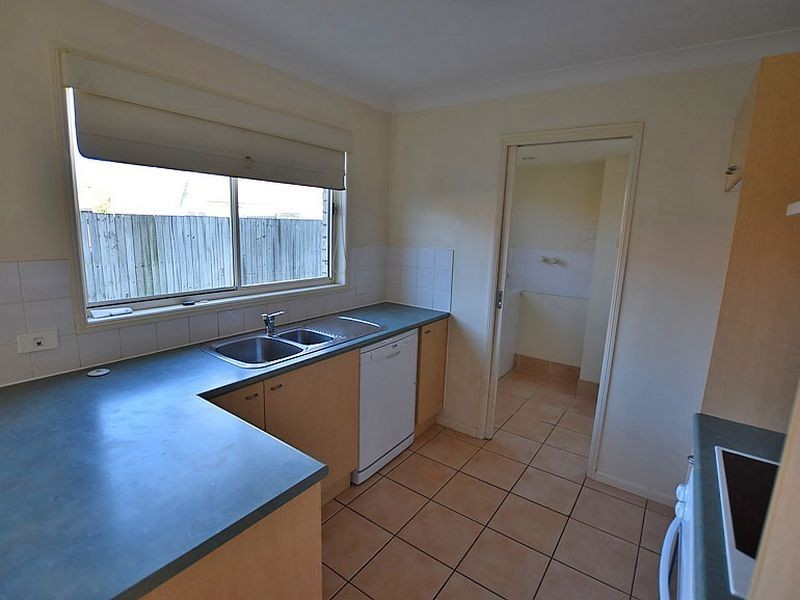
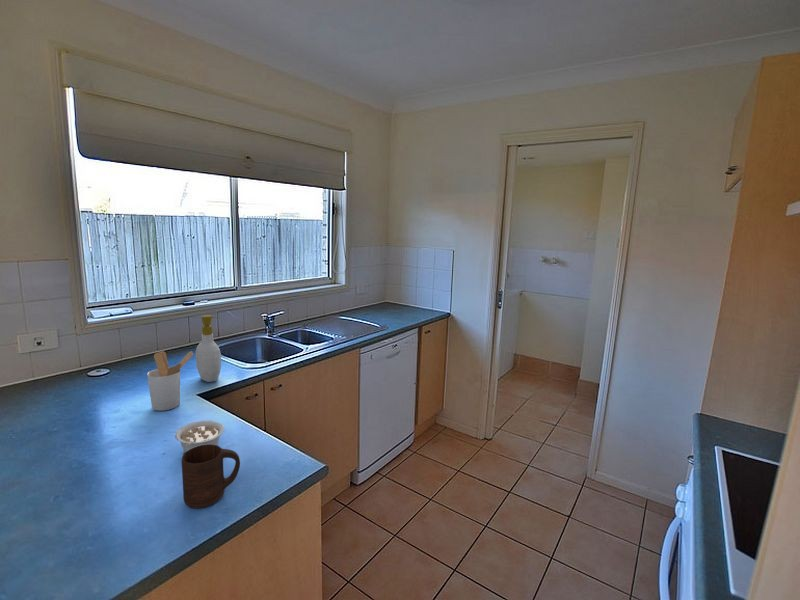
+ soap bottle (209, 347)
+ legume (201, 438)
+ cup (209, 473)
+ utensil holder (173, 378)
